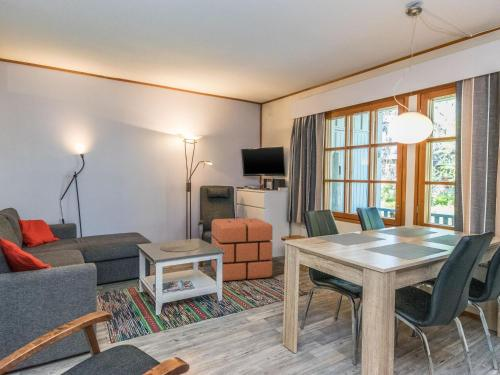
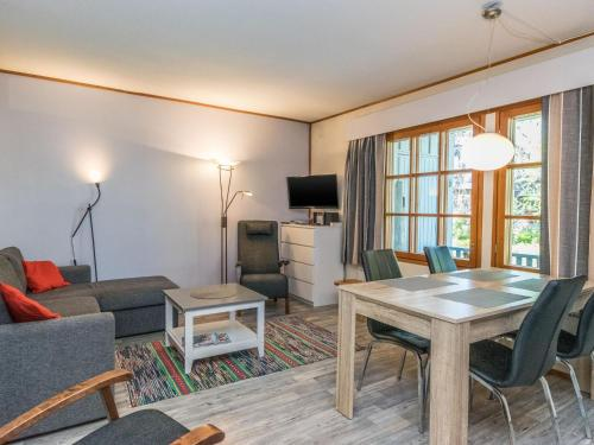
- pouf (240, 246)
